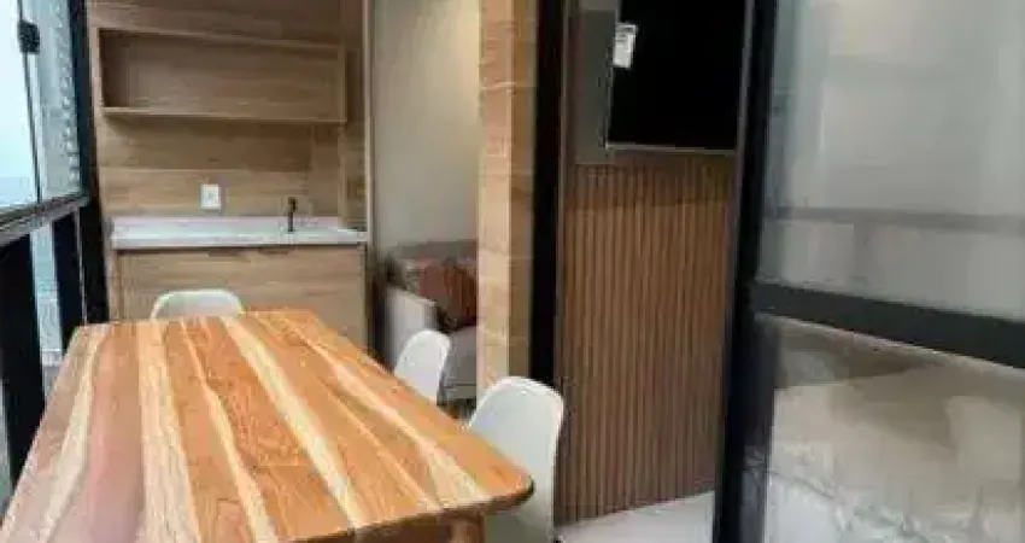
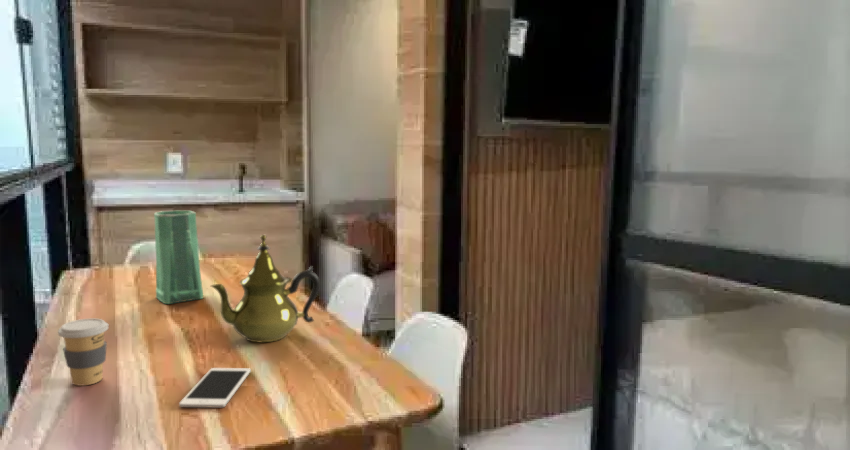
+ vase (177, 255)
+ teapot (267, 285)
+ coffee cup (85, 352)
+ cell phone (217, 386)
